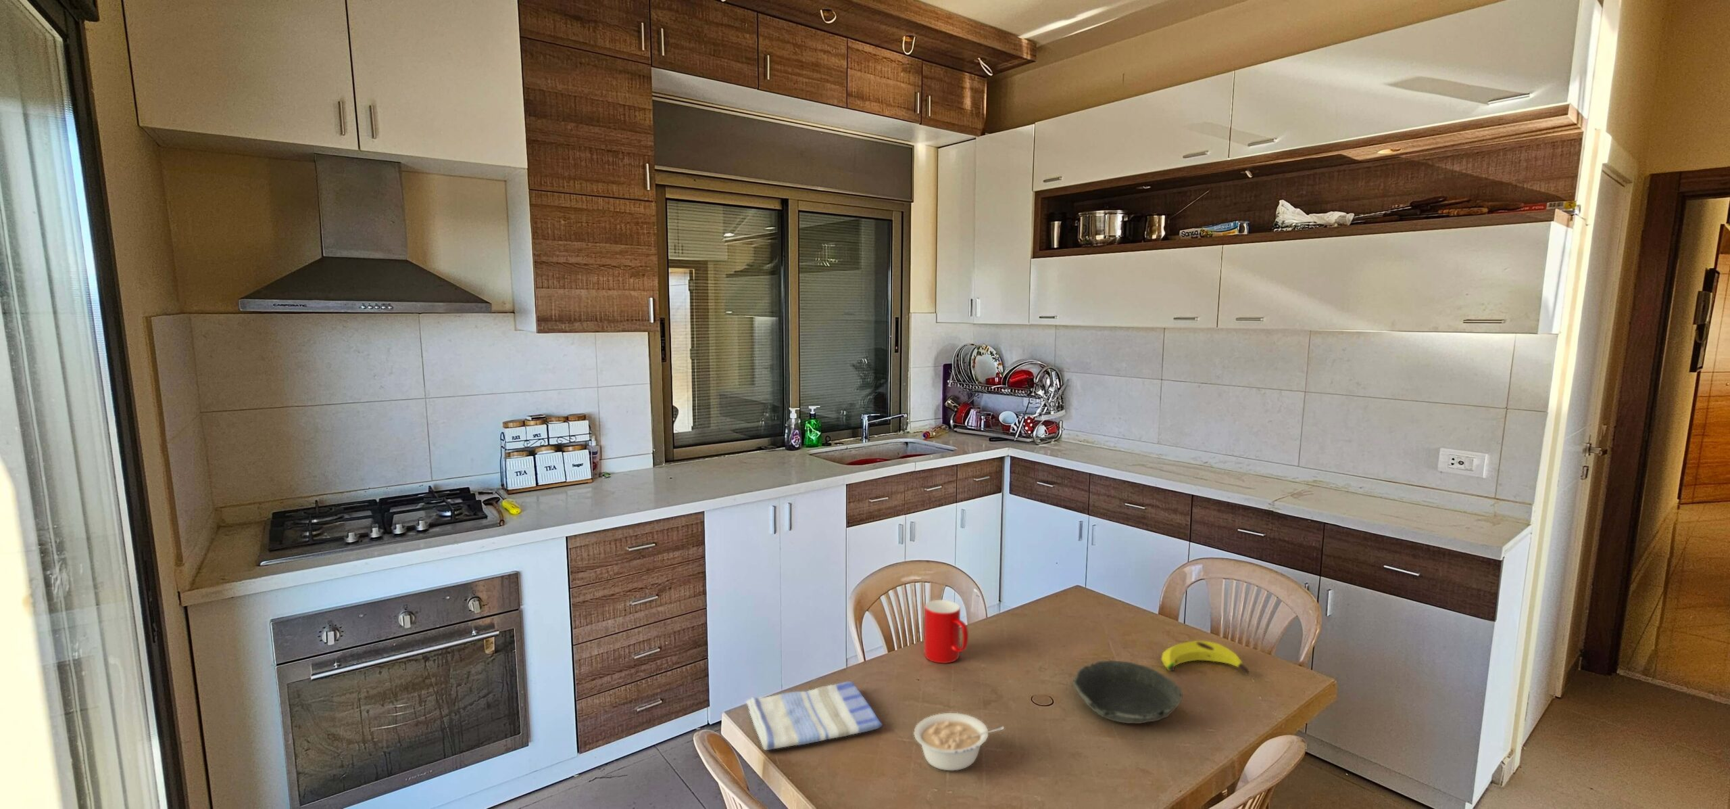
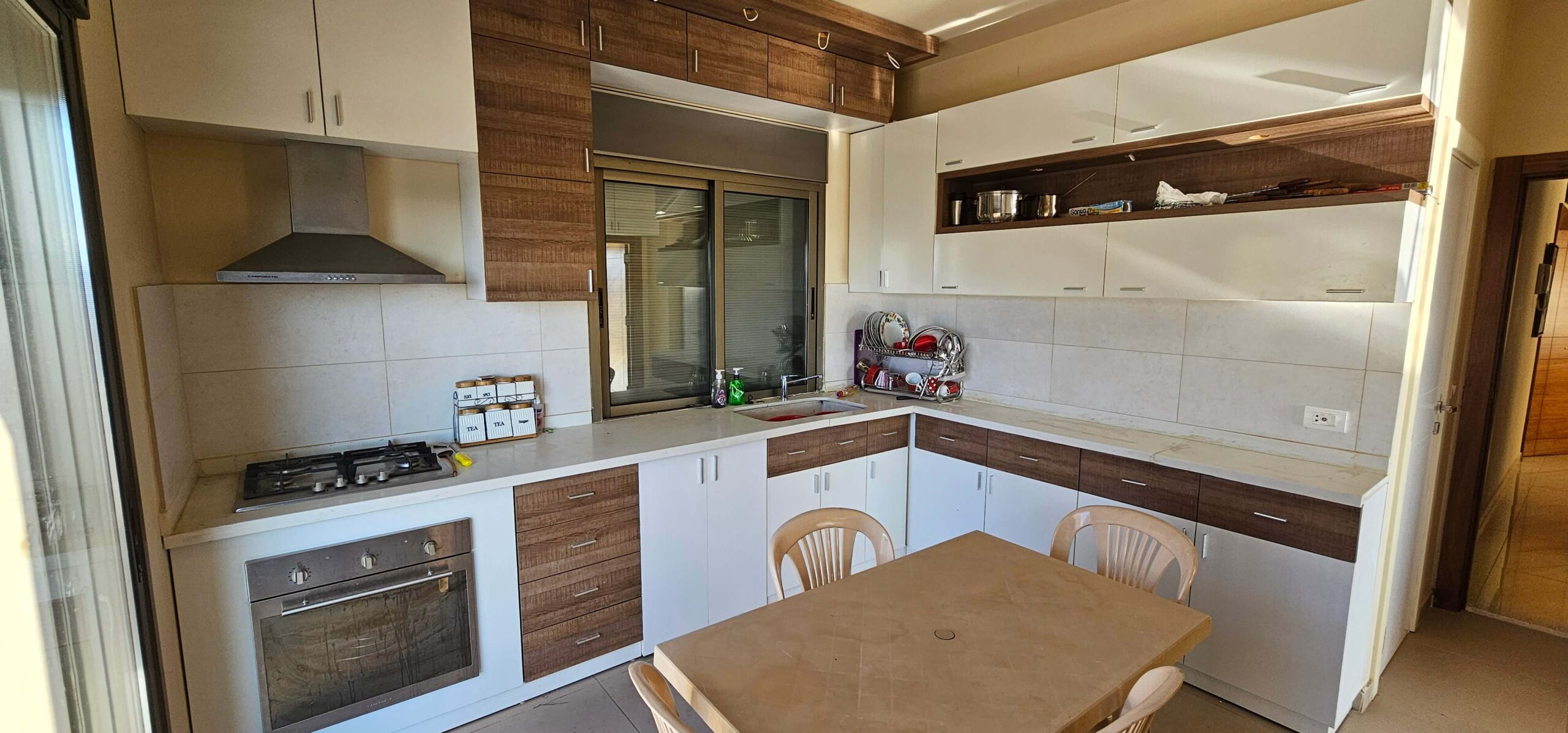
- banana (1204, 660)
- dish towel (812, 713)
- cup (946, 634)
- bowl (1125, 694)
- legume (953, 739)
